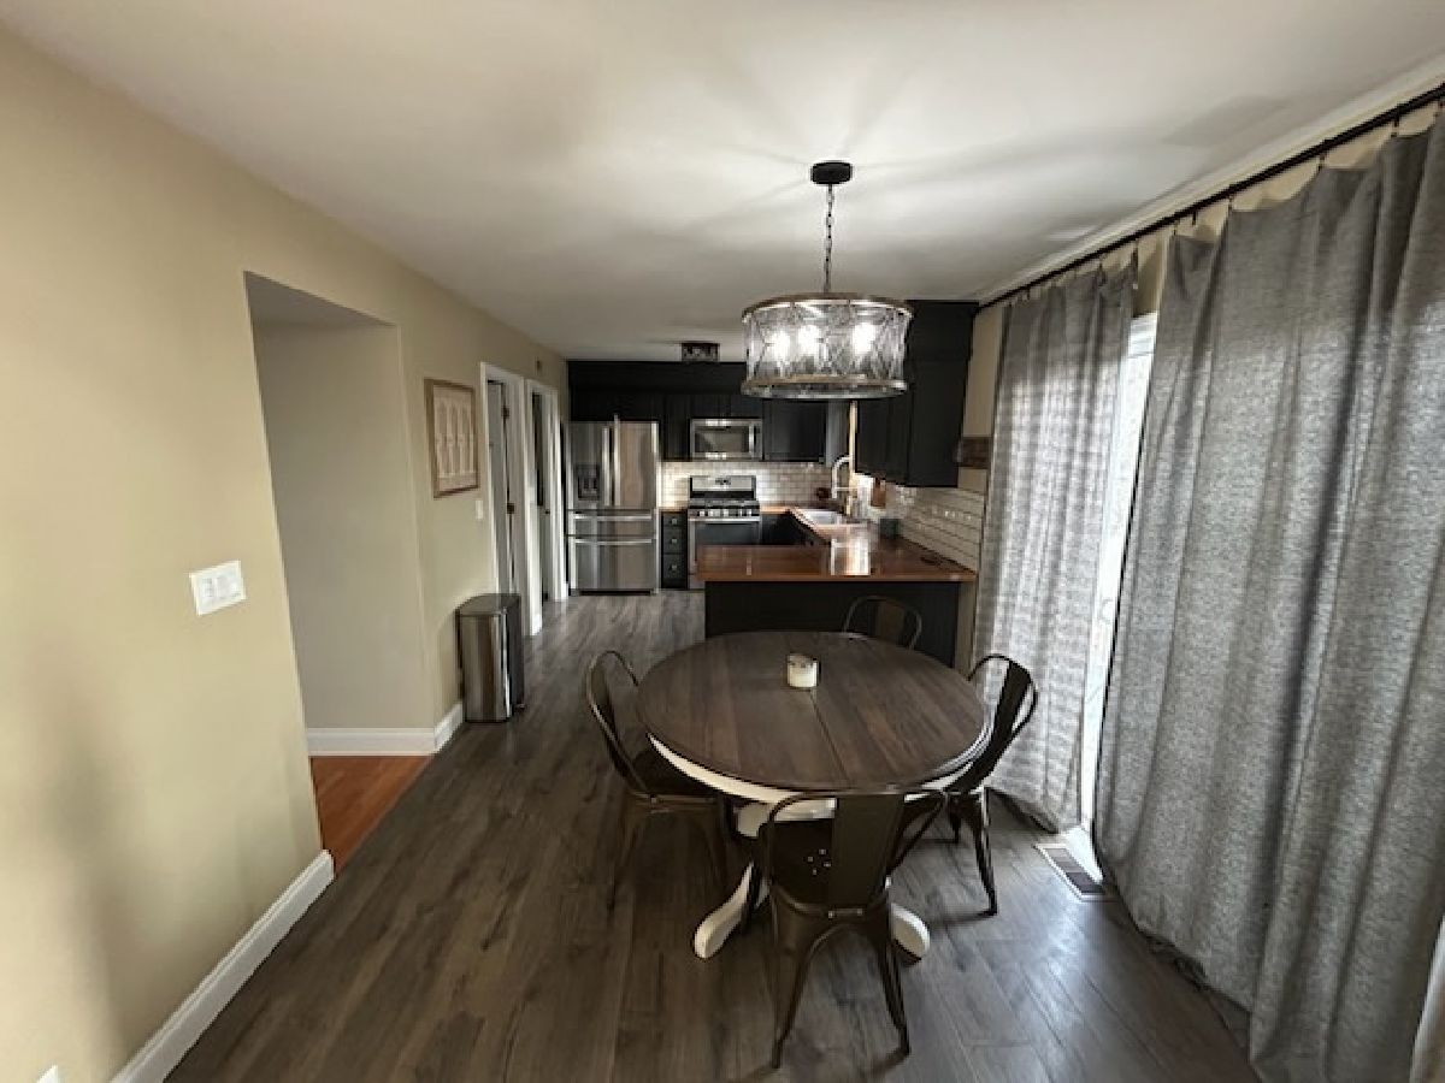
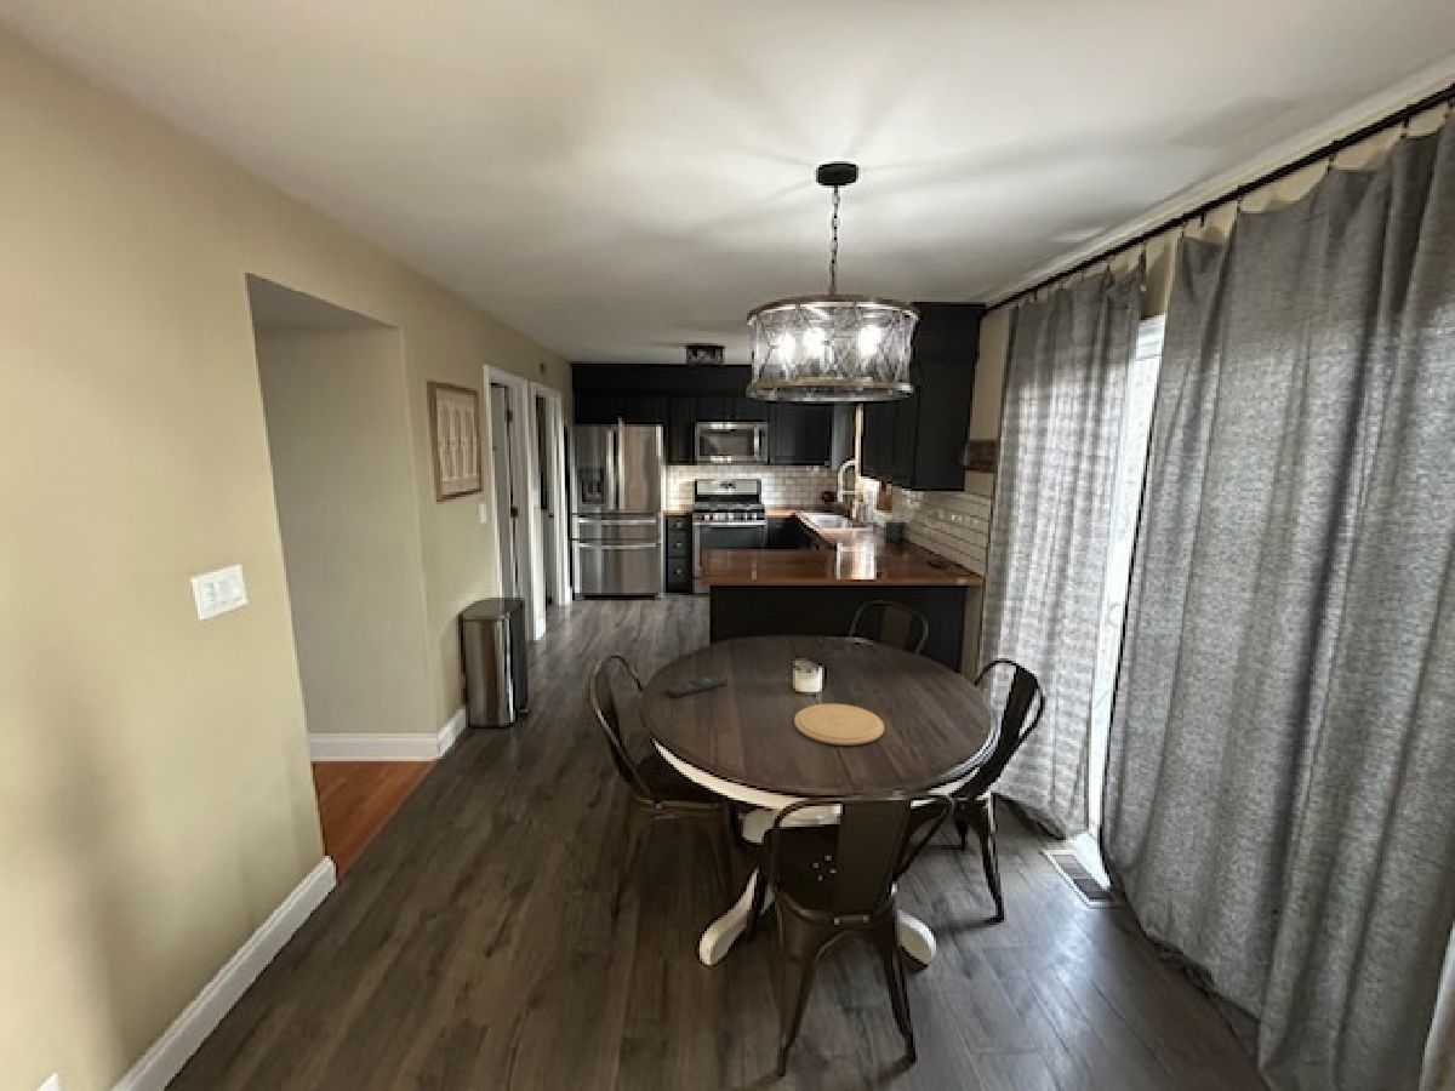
+ remote control (697, 685)
+ plate (838, 721)
